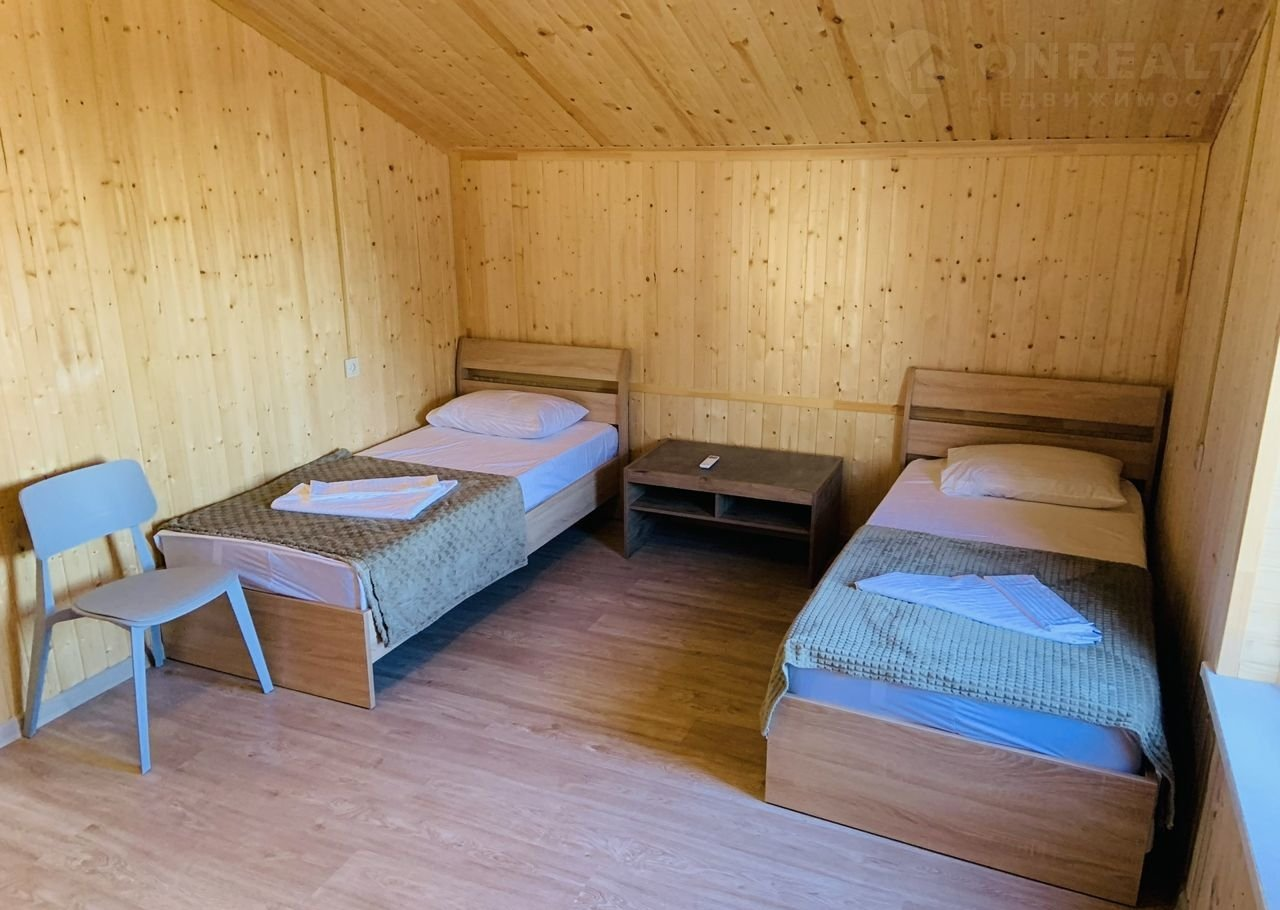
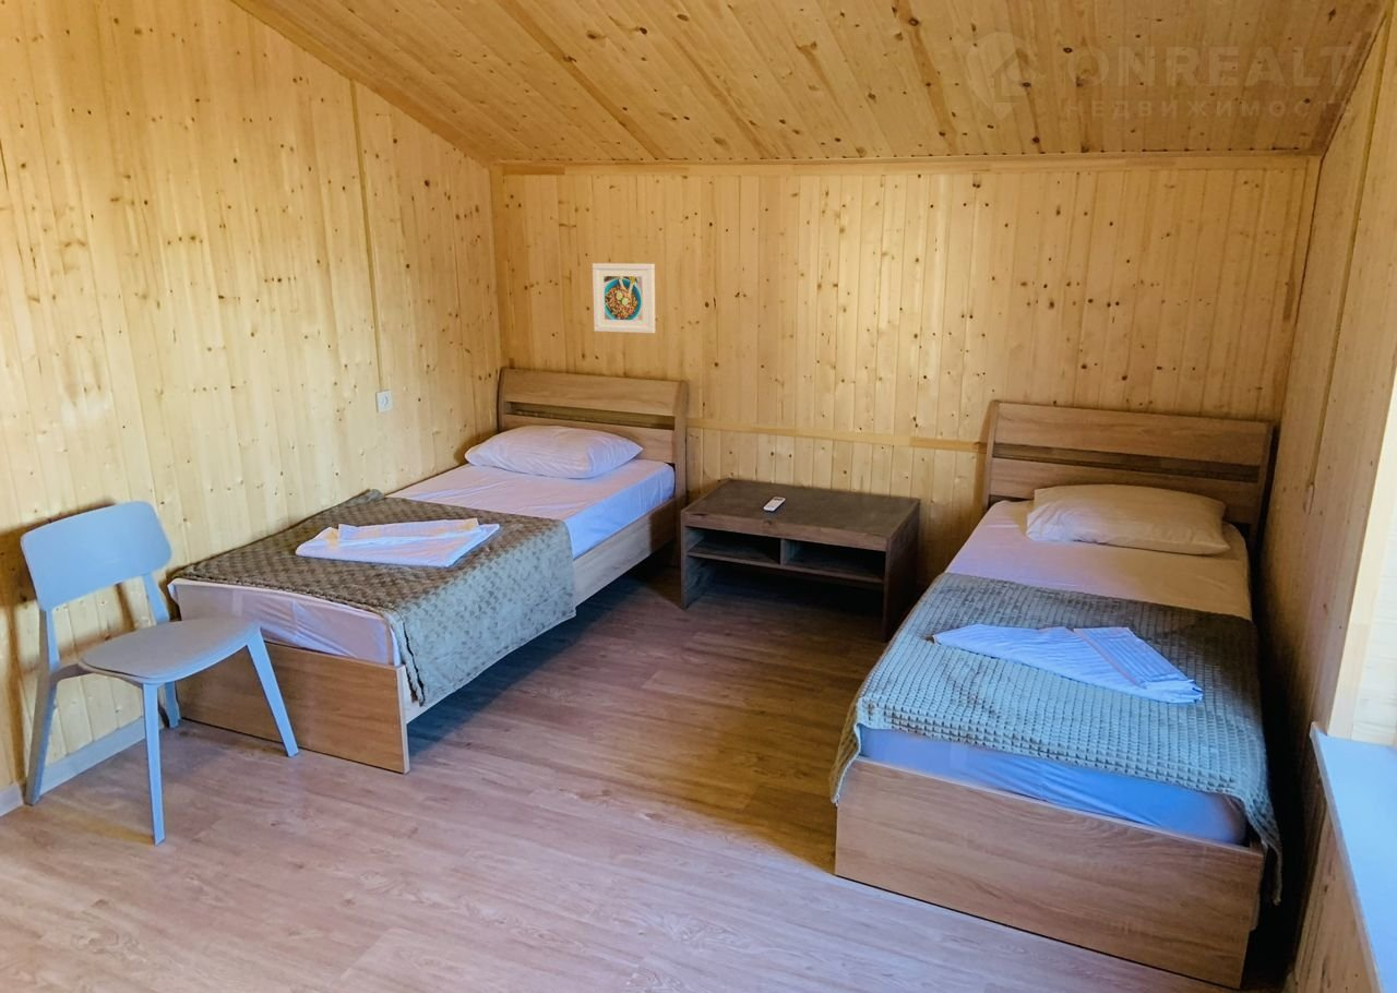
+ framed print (623, 298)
